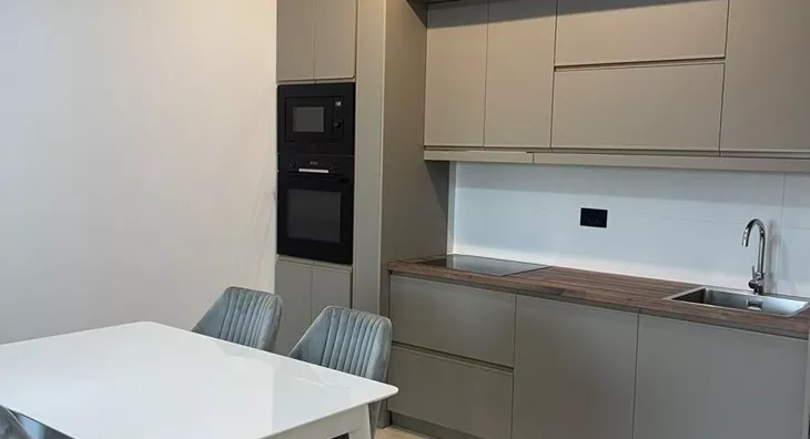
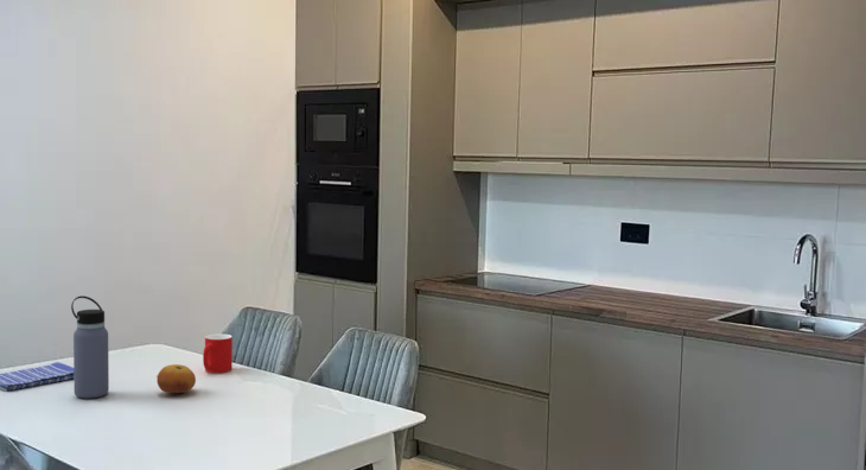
+ water bottle (90, 345)
+ cup (215, 354)
+ dish towel (33, 374)
+ fruit (176, 379)
